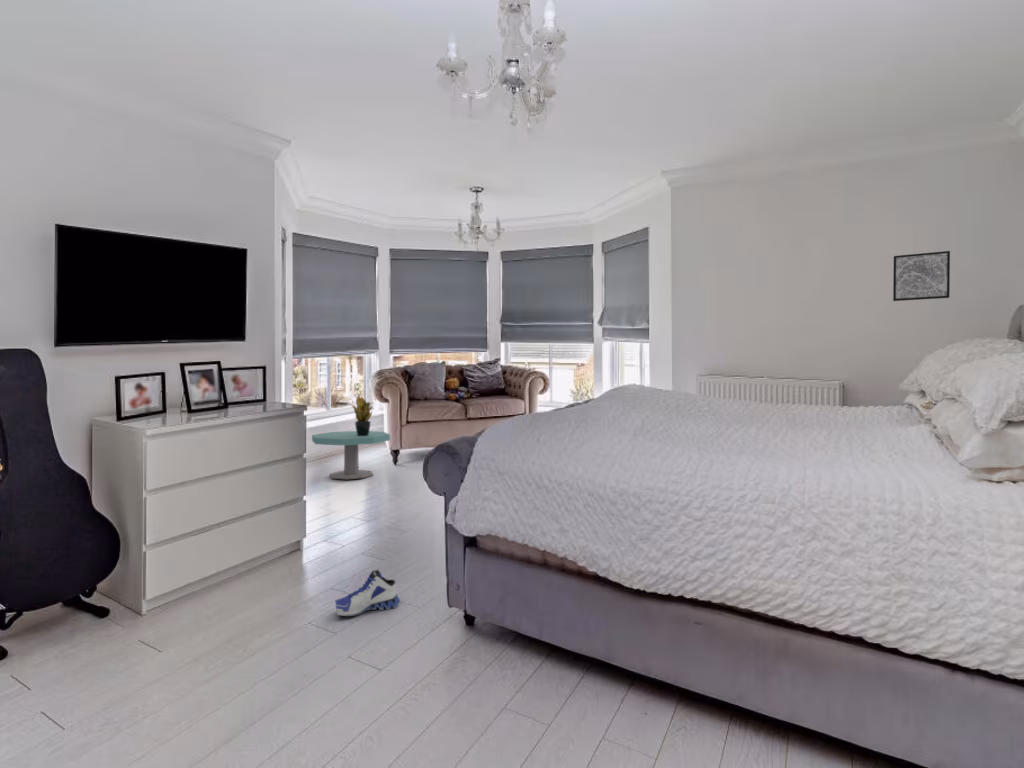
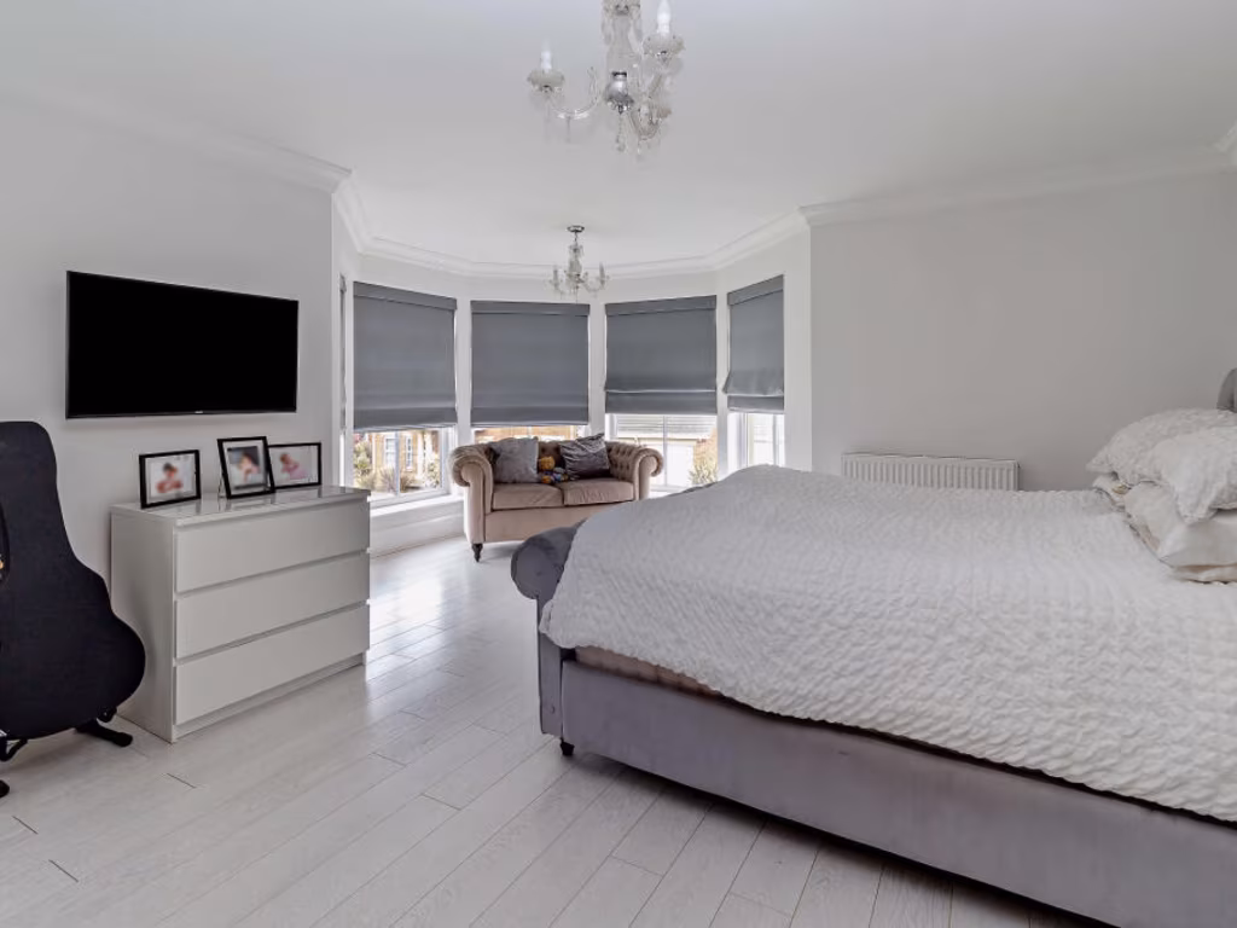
- potted plant (364, 414)
- side table (351, 455)
- wall art (920, 276)
- sneaker (367, 590)
